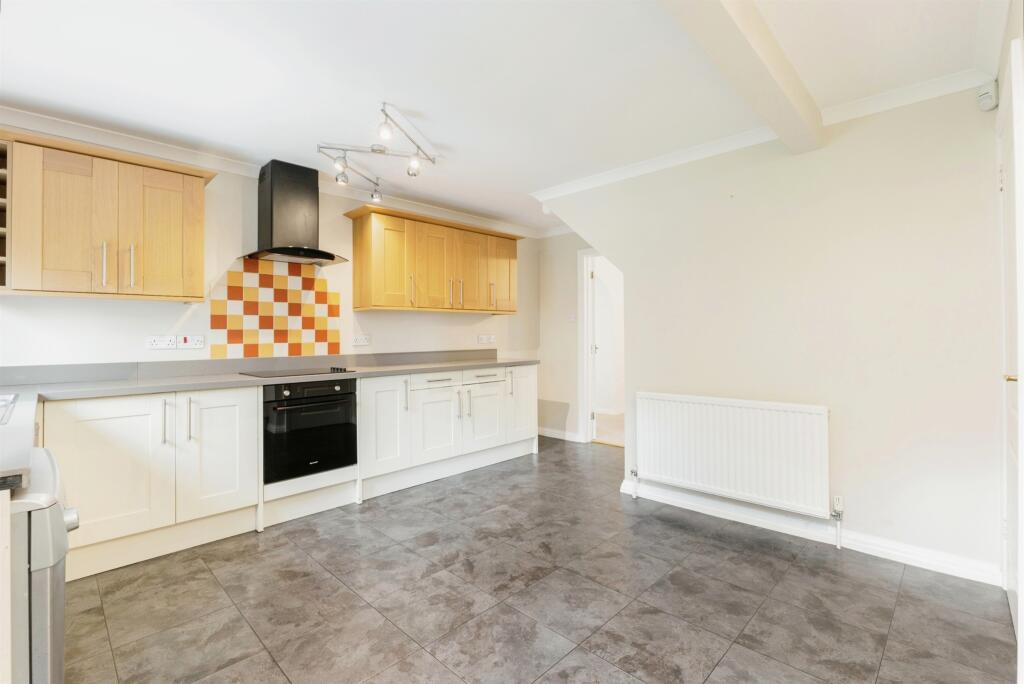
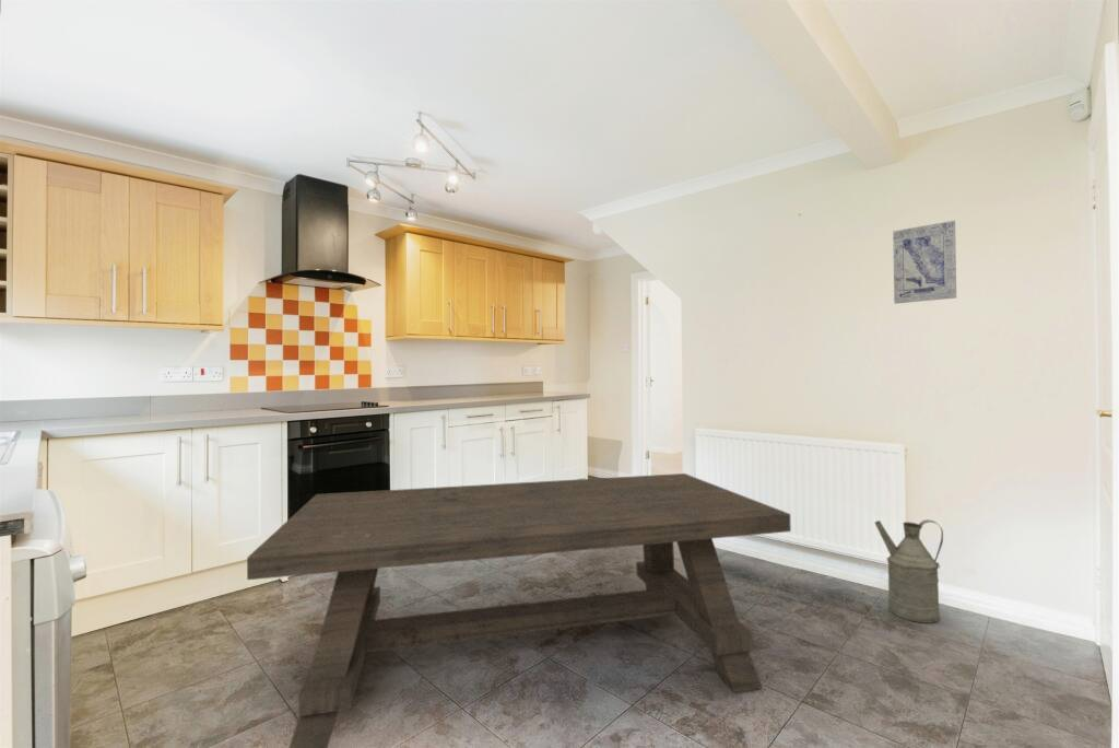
+ dining table (530, 603)
+ watering can (908, 565)
+ wall art (923, 262)
